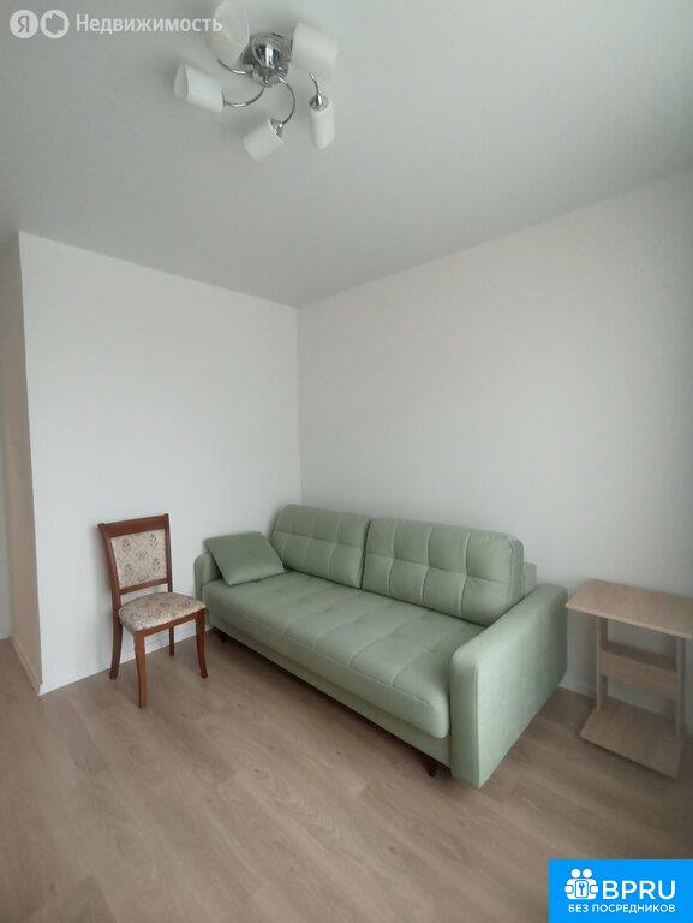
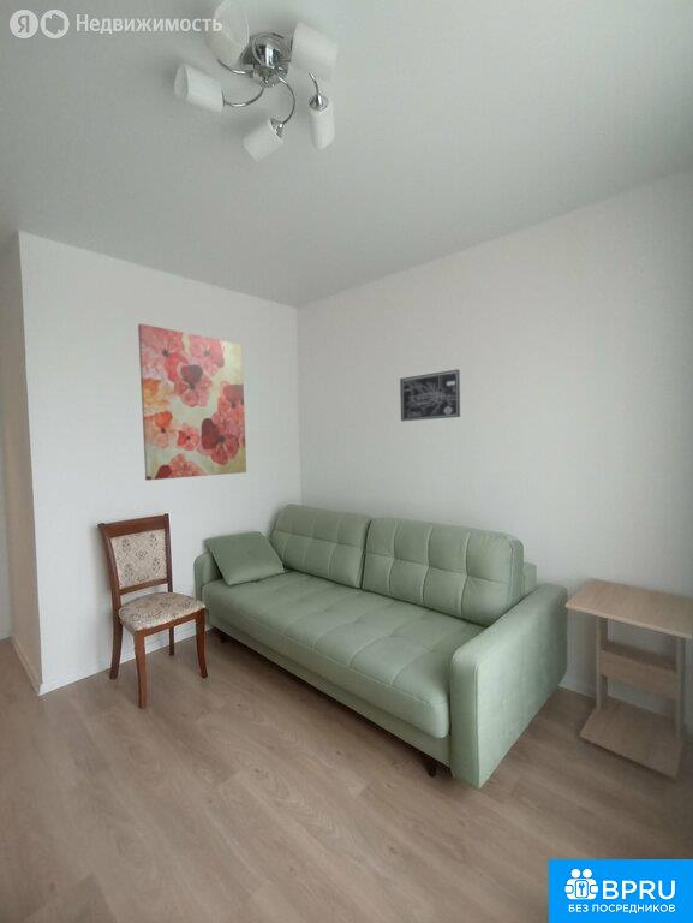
+ wall art (428, 397)
+ wall art (197, 405)
